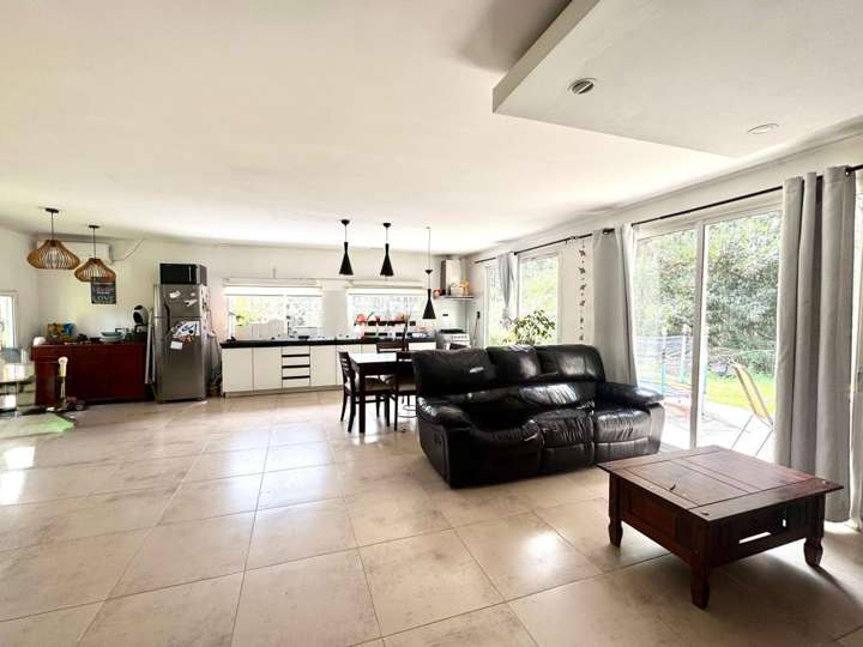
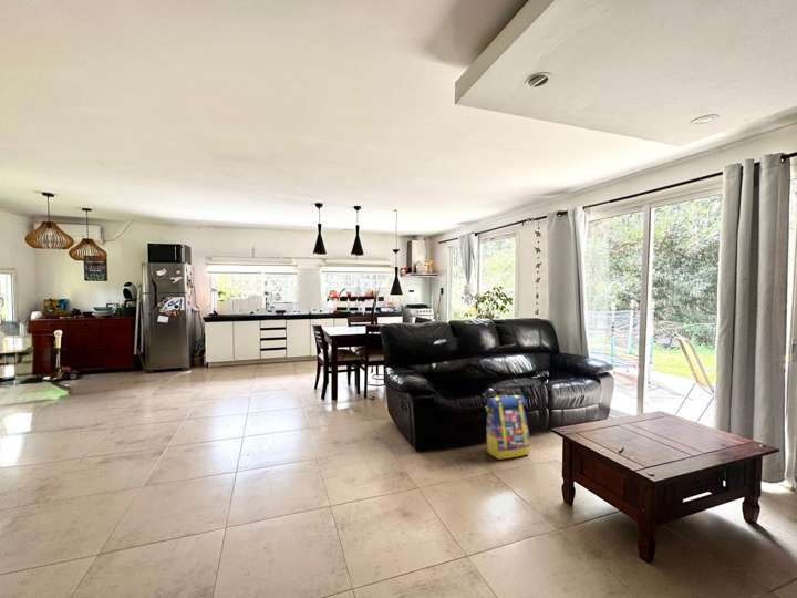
+ backpack (506, 424)
